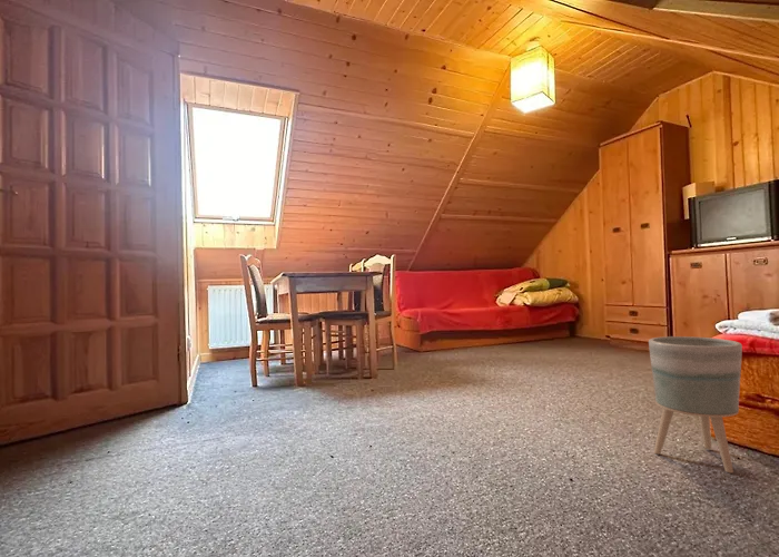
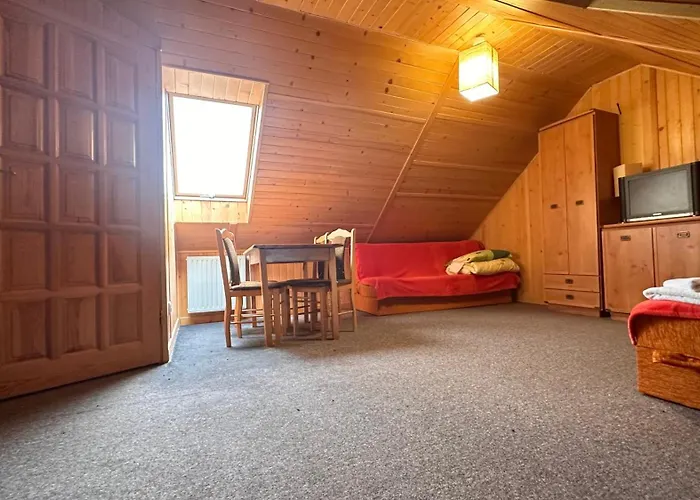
- planter (694, 399)
